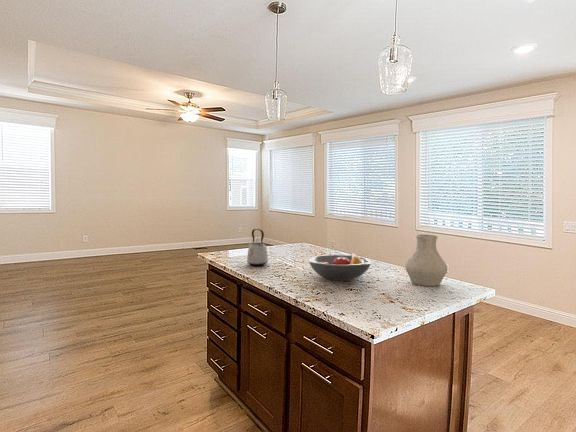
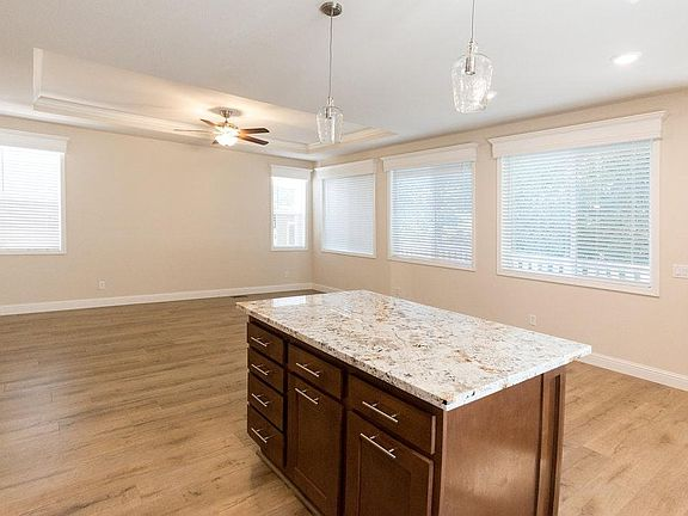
- kettle (255, 246)
- fruit bowl (339, 266)
- vase (426, 259)
